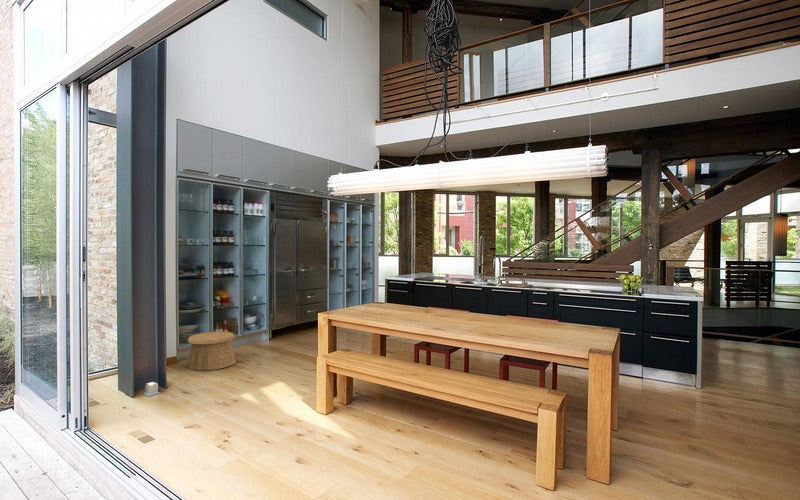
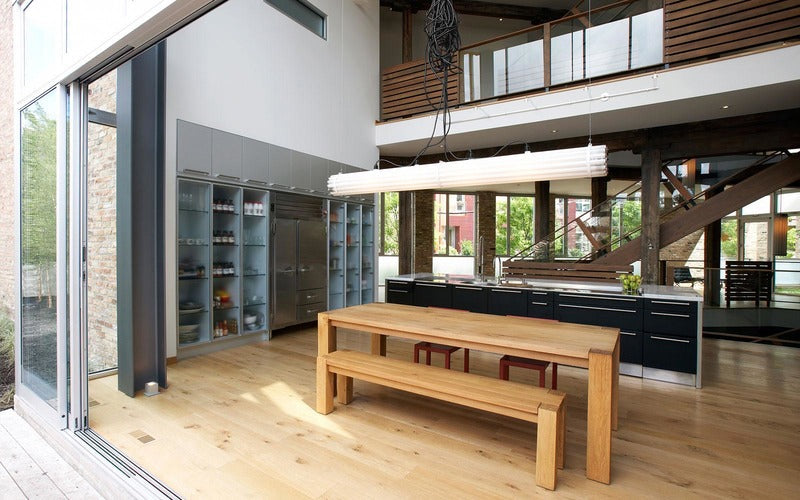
- basket (211, 349)
